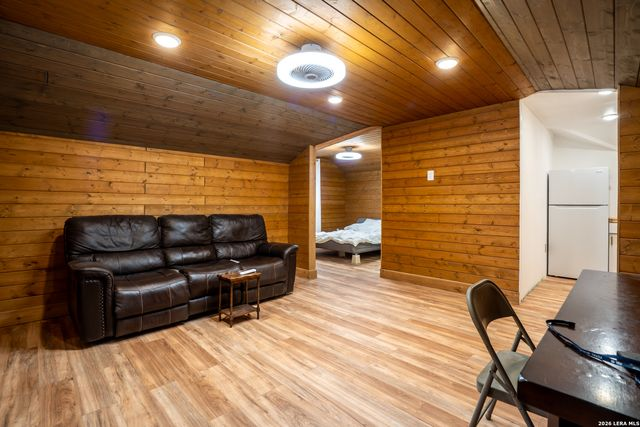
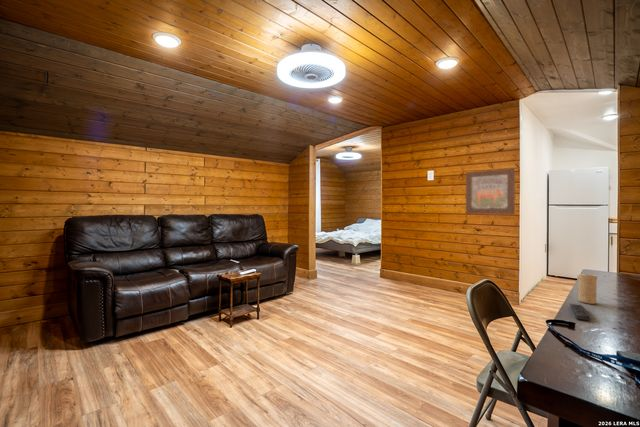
+ wall art (489, 192)
+ candle (587, 287)
+ remote control (578, 310)
